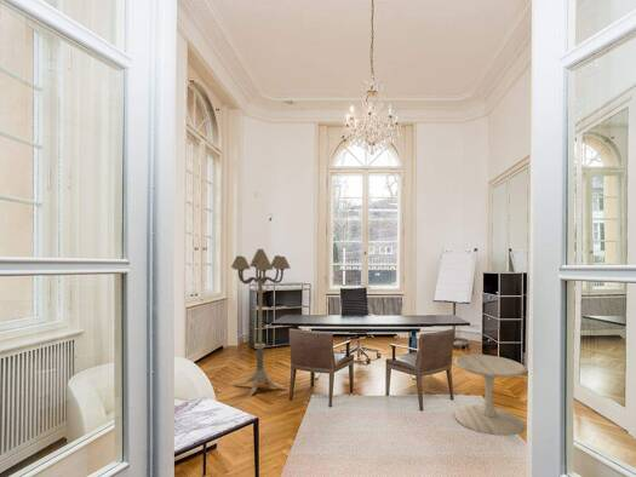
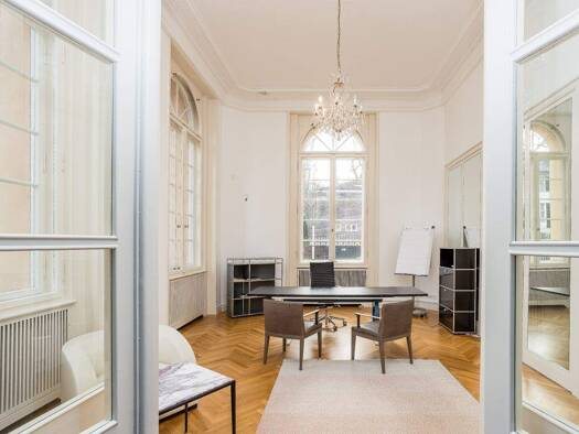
- floor lamp (259, 317)
- side table (488, 391)
